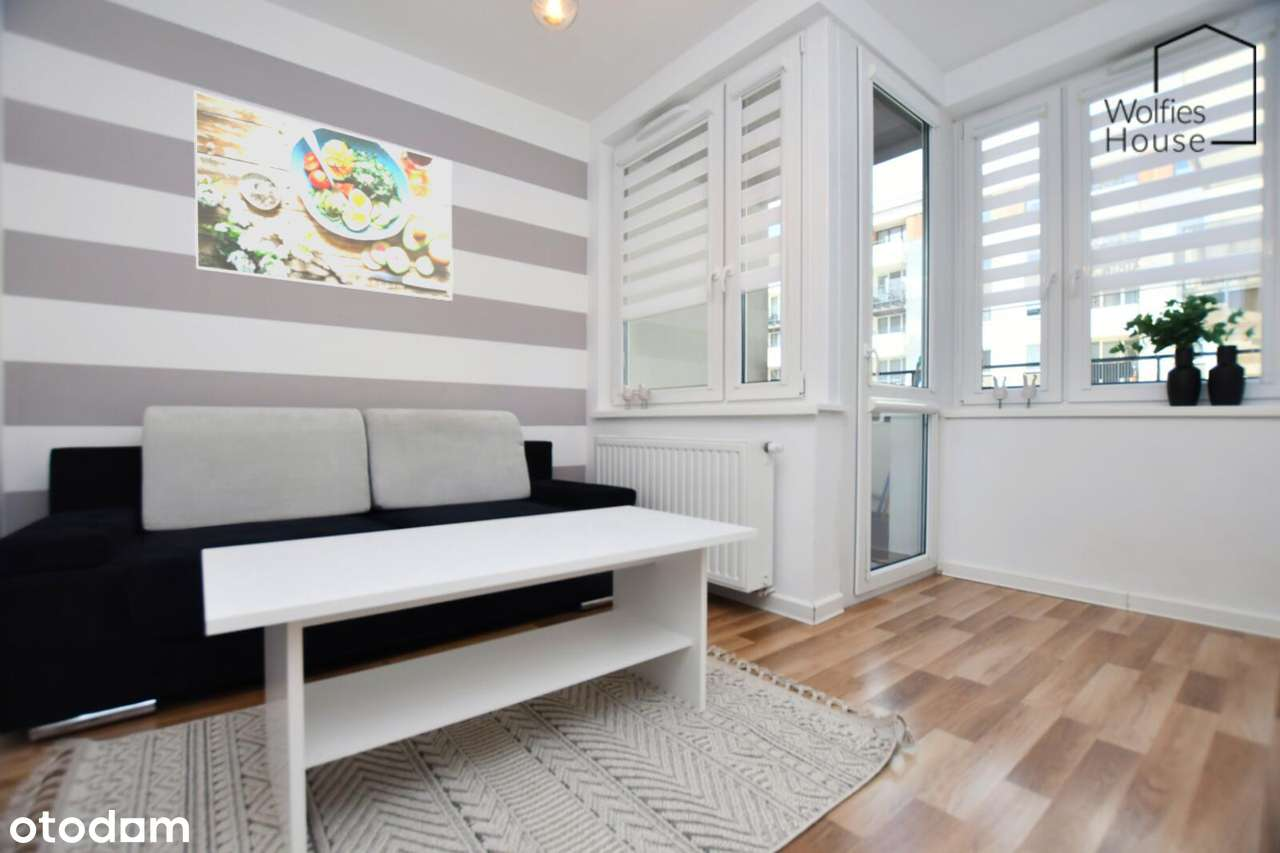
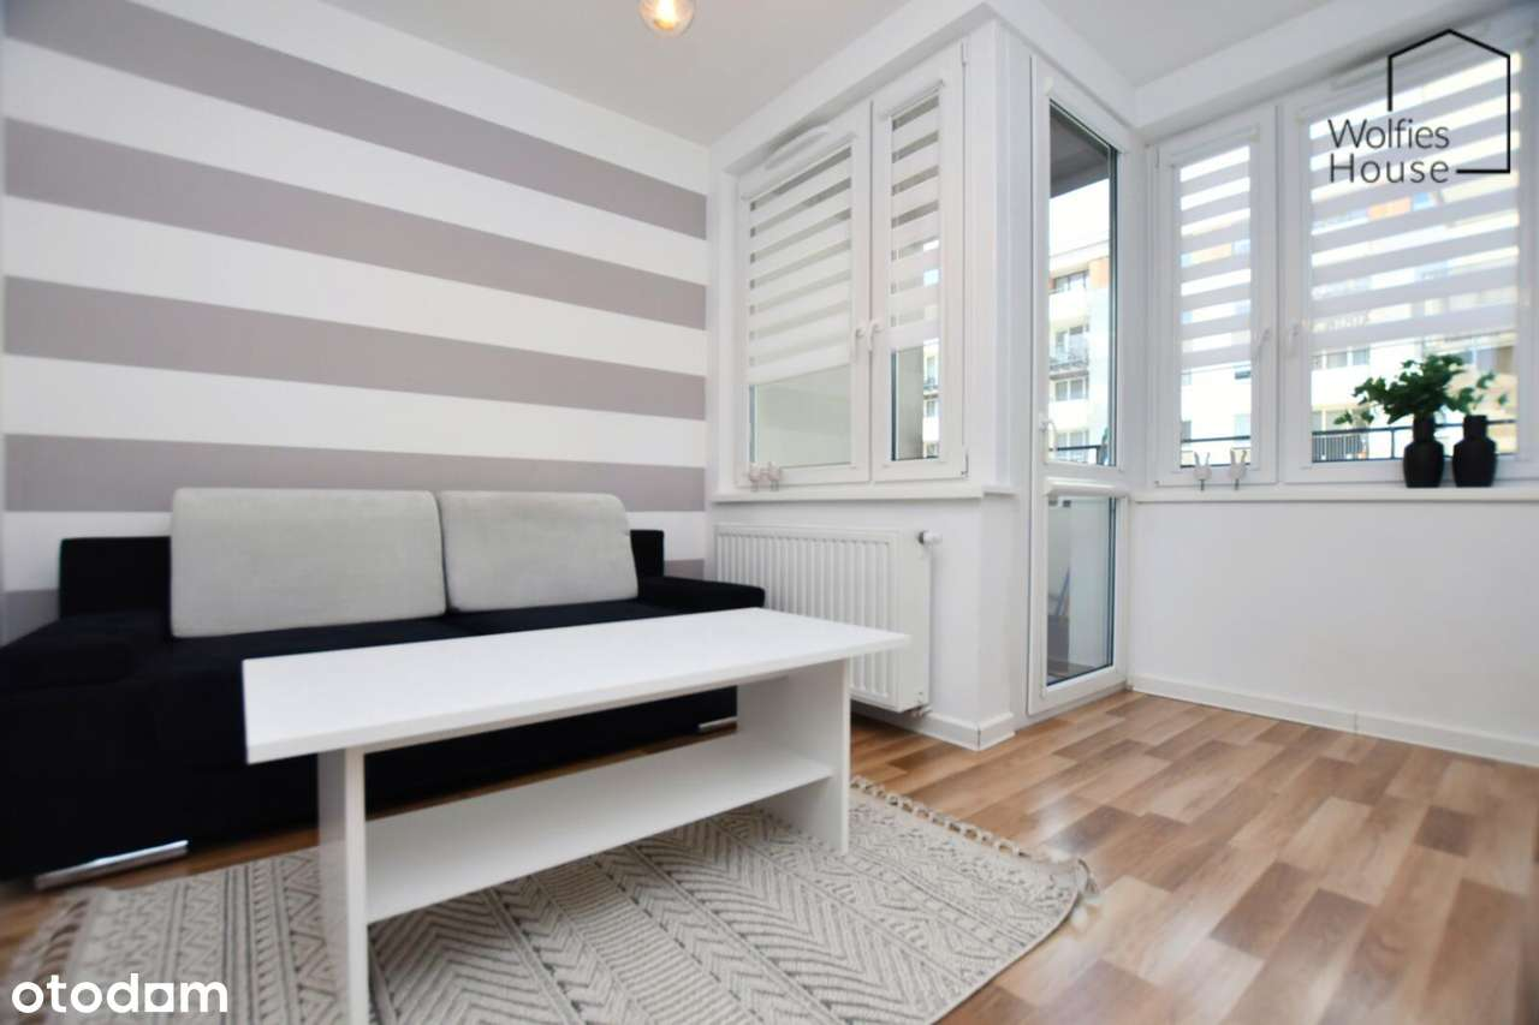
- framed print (338, 209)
